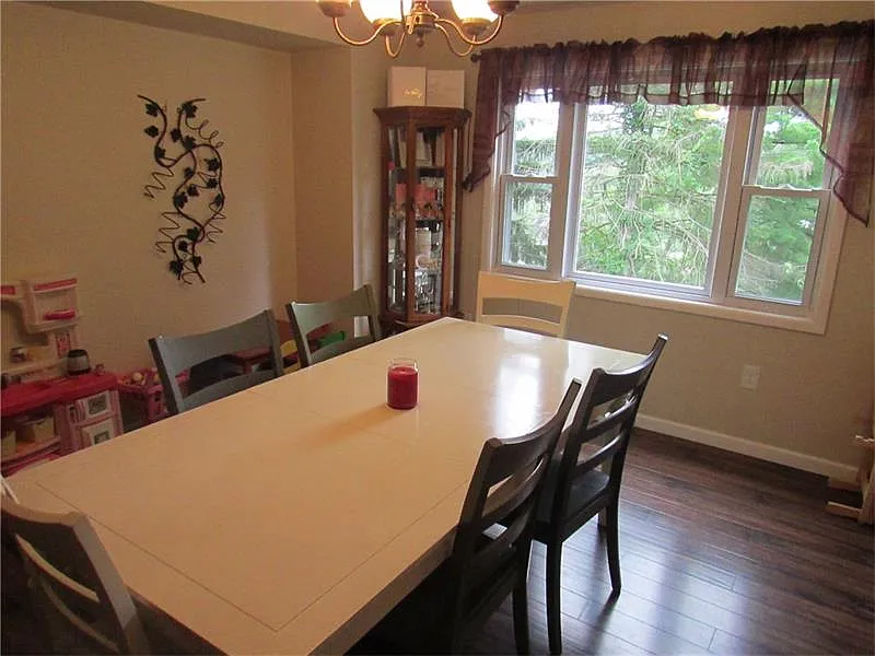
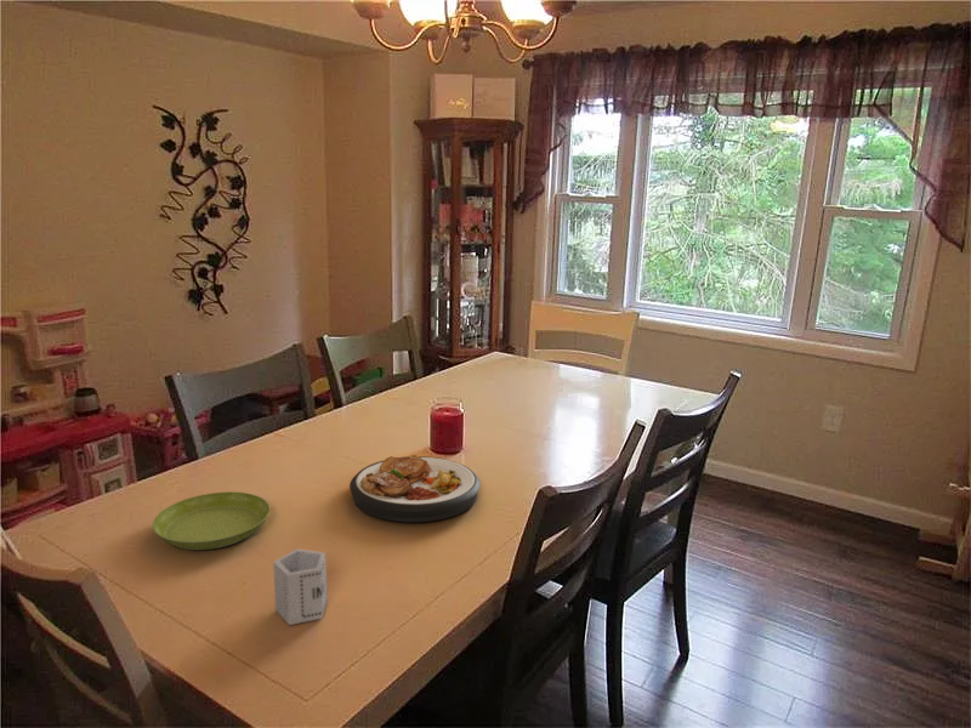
+ saucer (212, 522)
+ plate (415, 480)
+ cup (297, 584)
